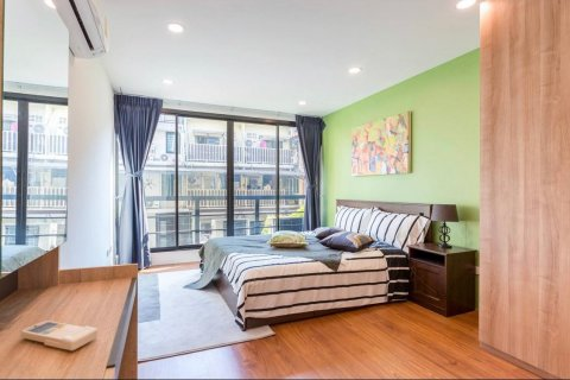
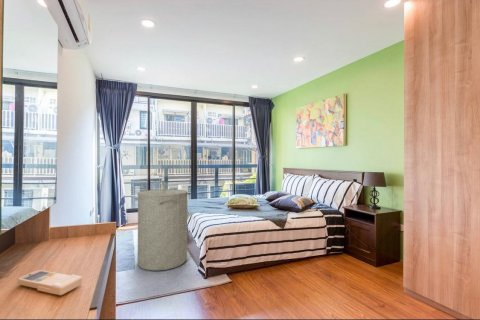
+ laundry hamper (163, 220)
